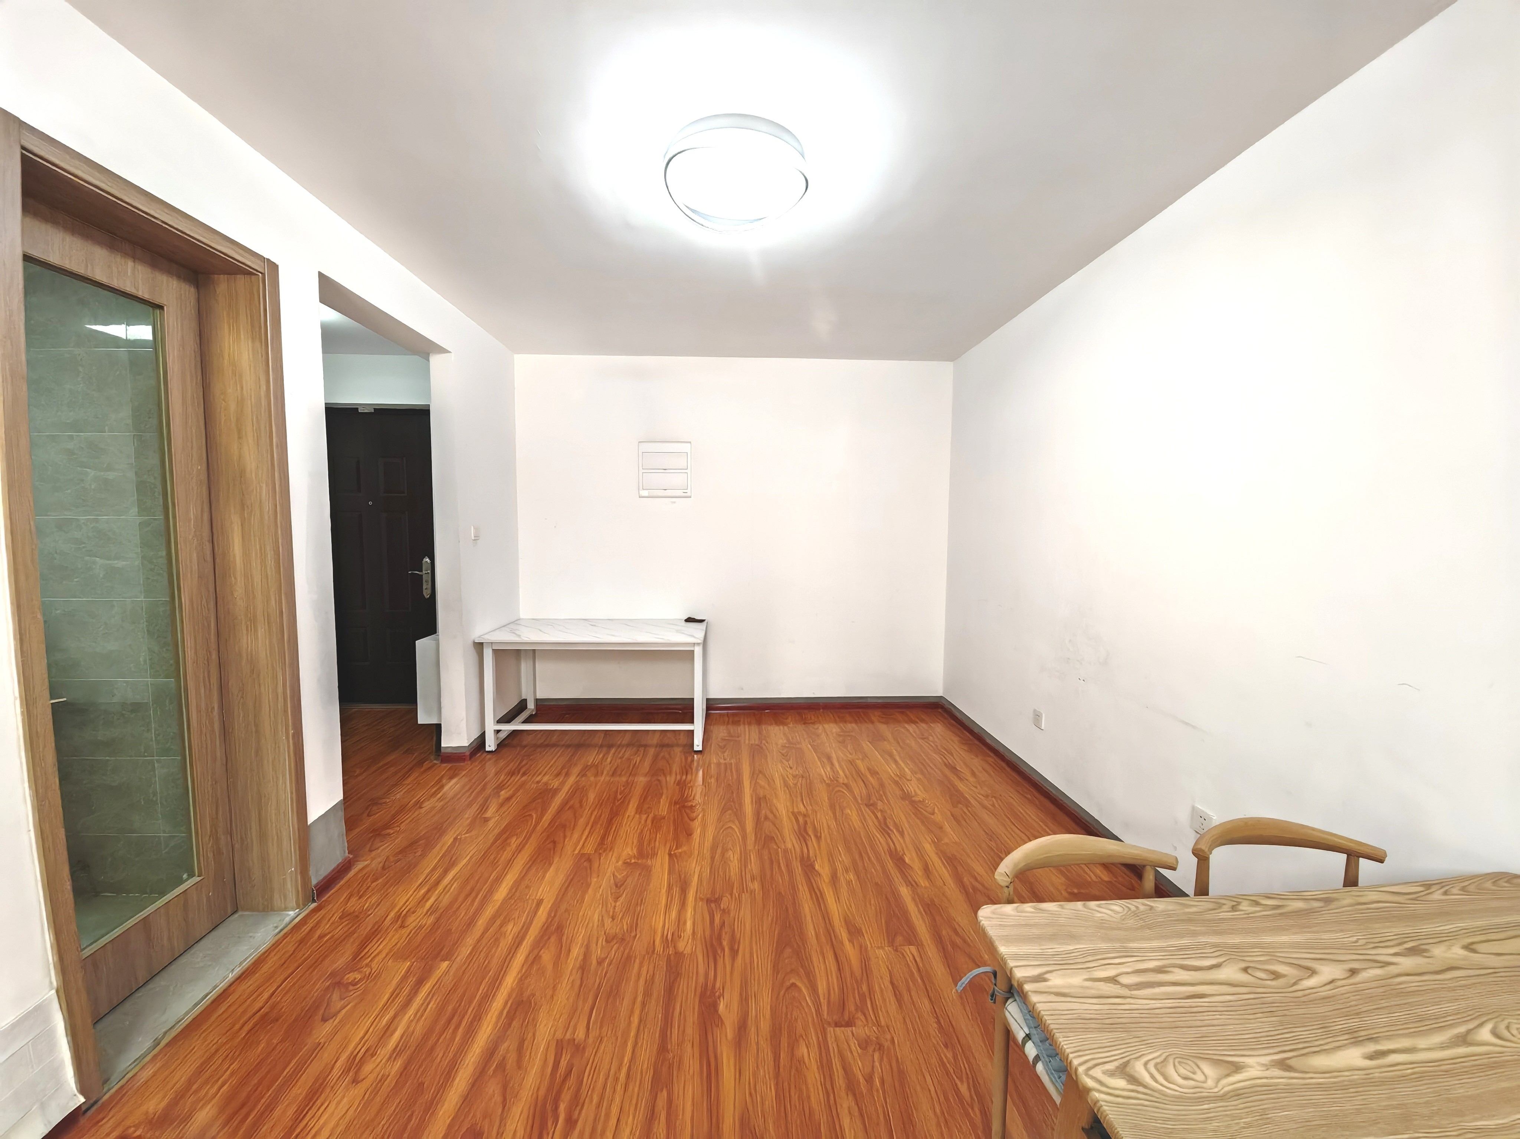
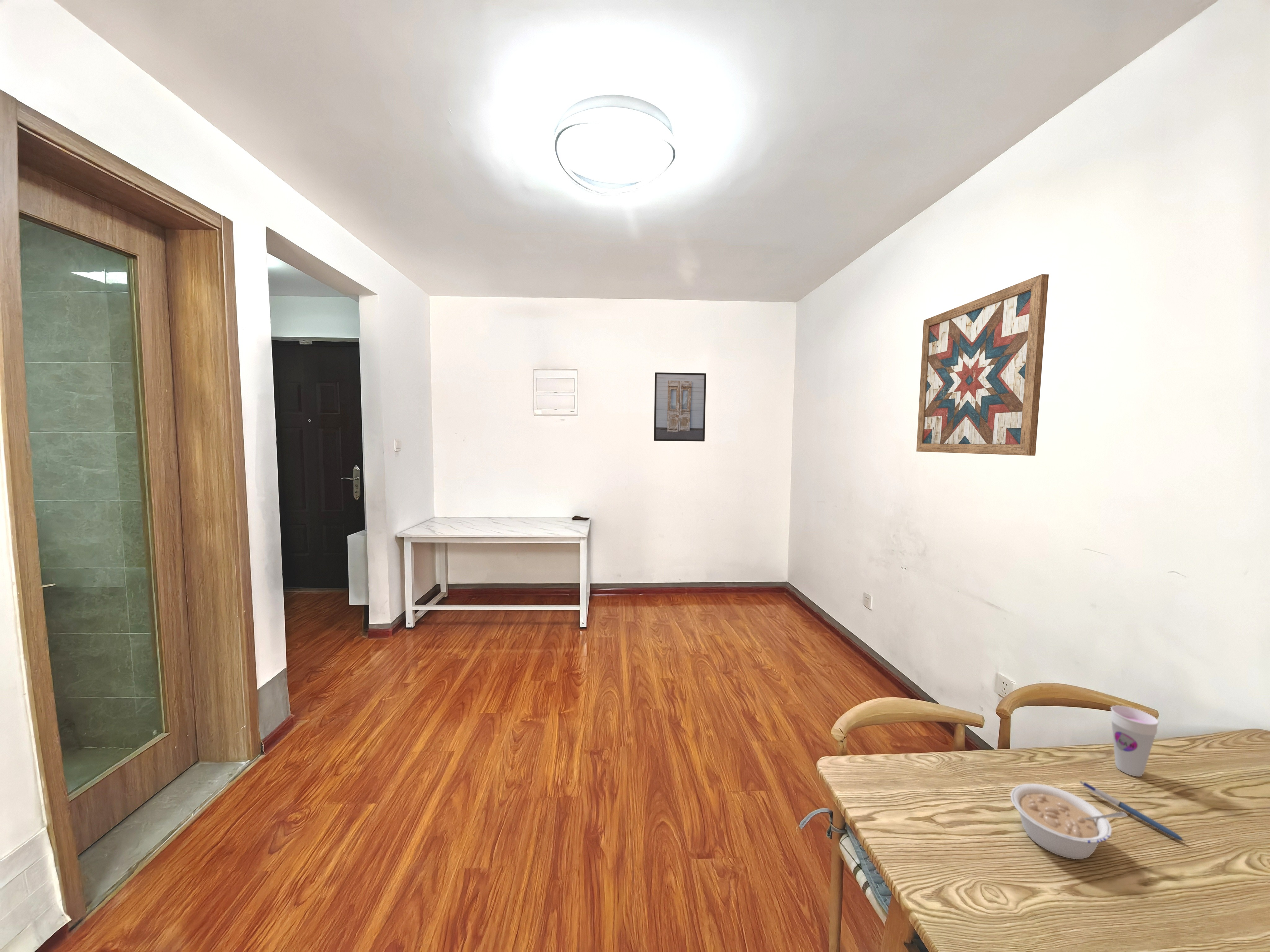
+ legume (1060, 820)
+ pen (1128, 809)
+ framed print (680, 407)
+ cup (1131, 743)
+ wall art (971, 378)
